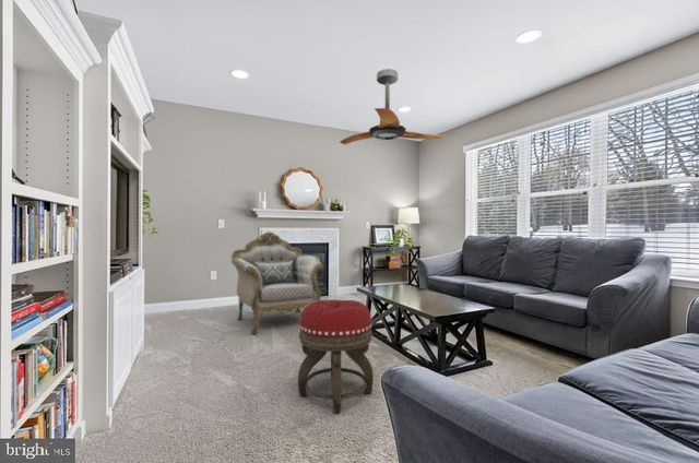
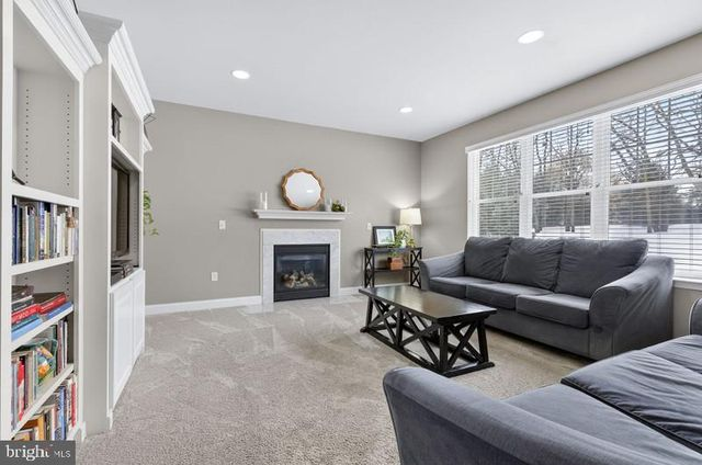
- ceiling fan (389, 100)
- footstool (335, 348)
- armchair (277, 276)
